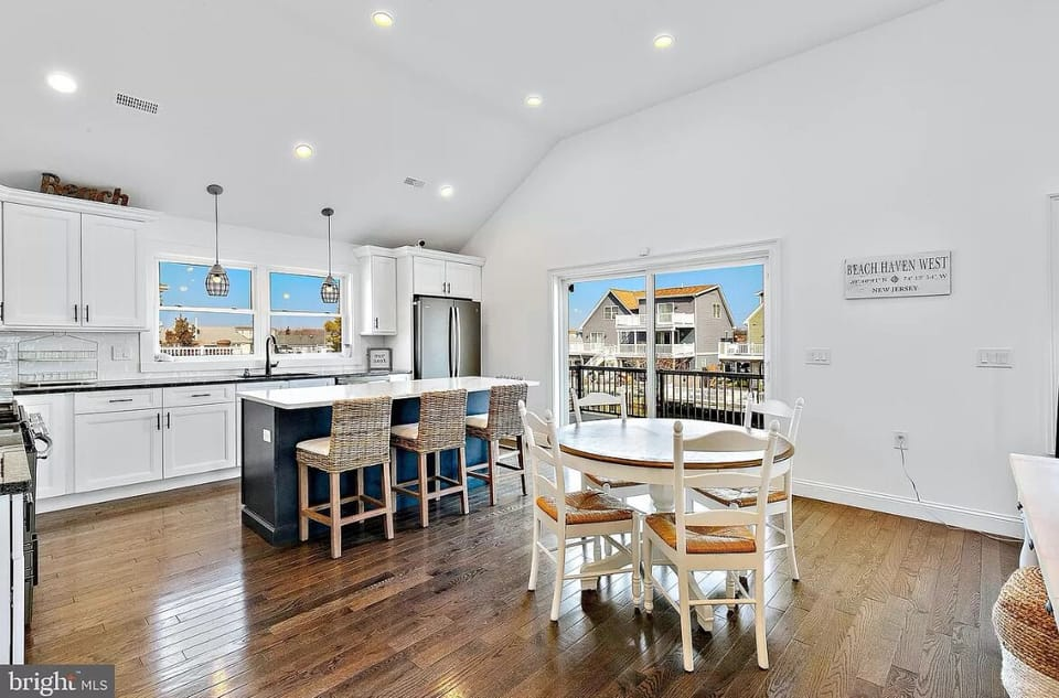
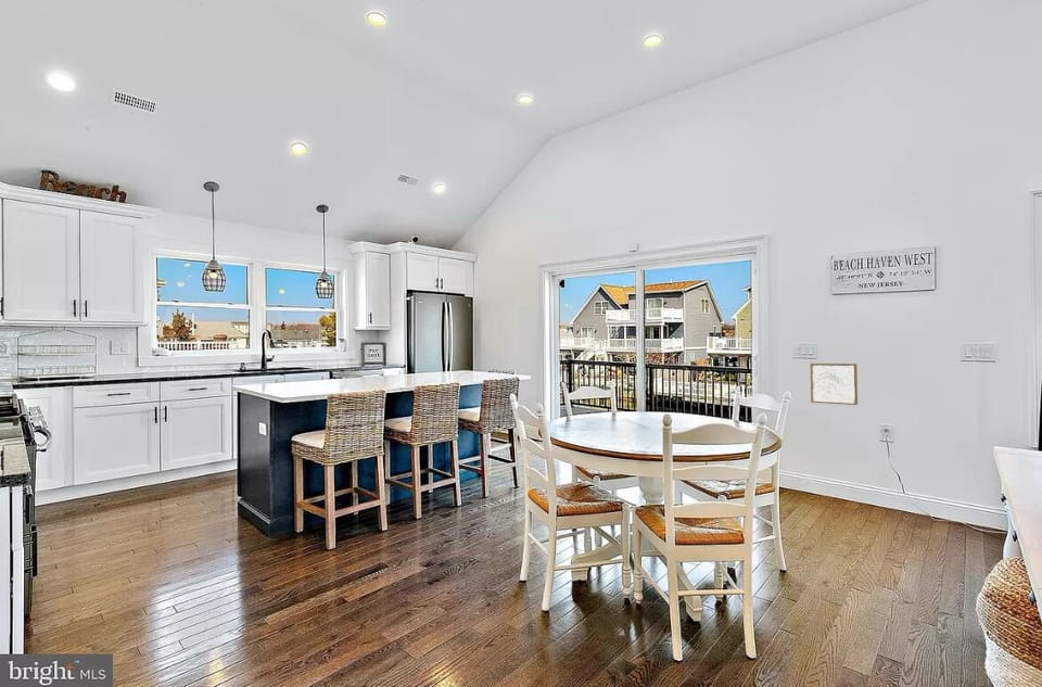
+ wall art (833, 383)
